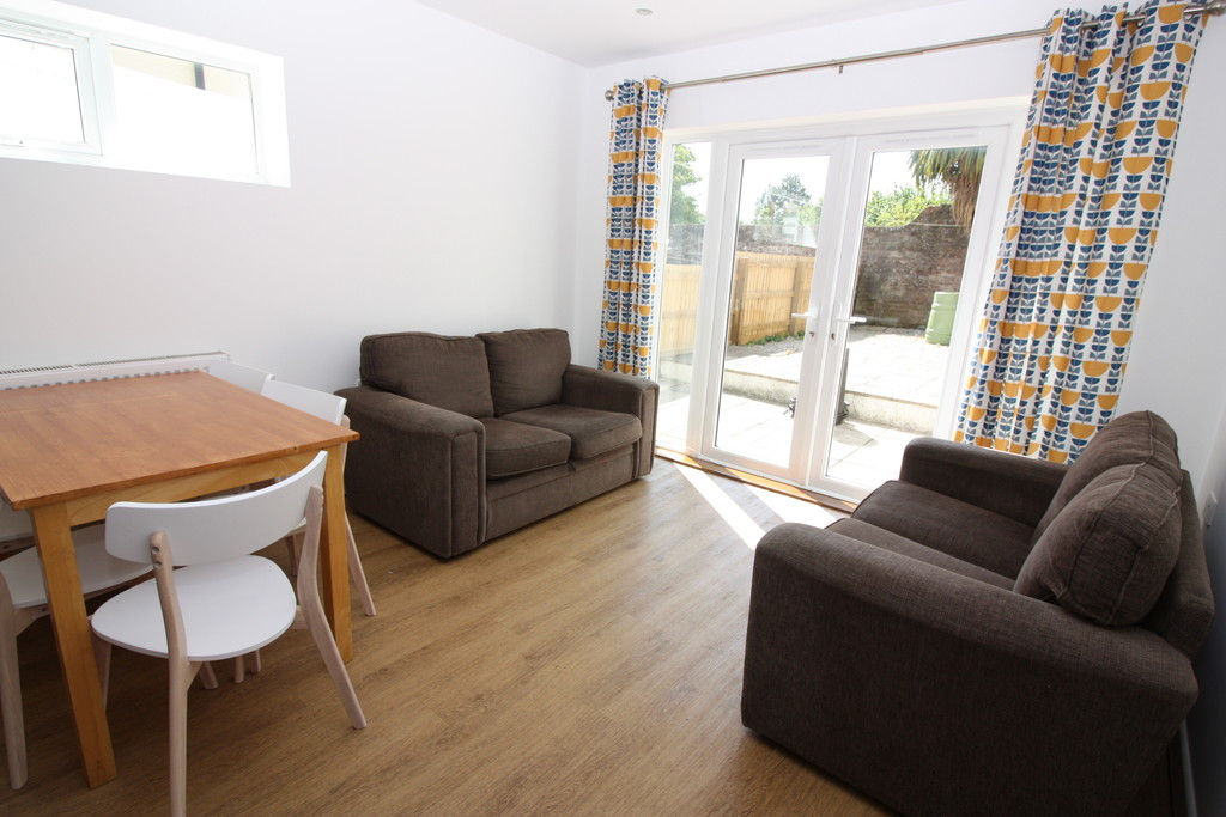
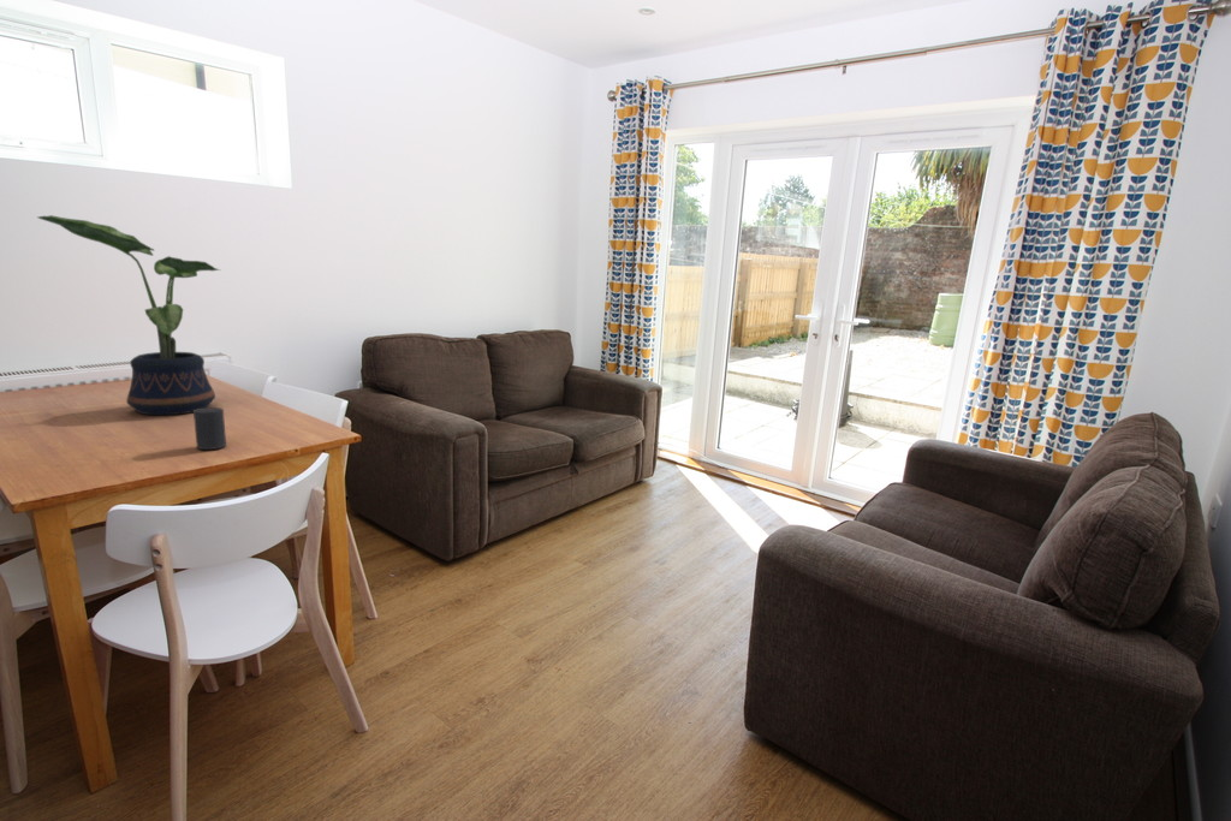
+ cup (209, 428)
+ potted plant (165, 316)
